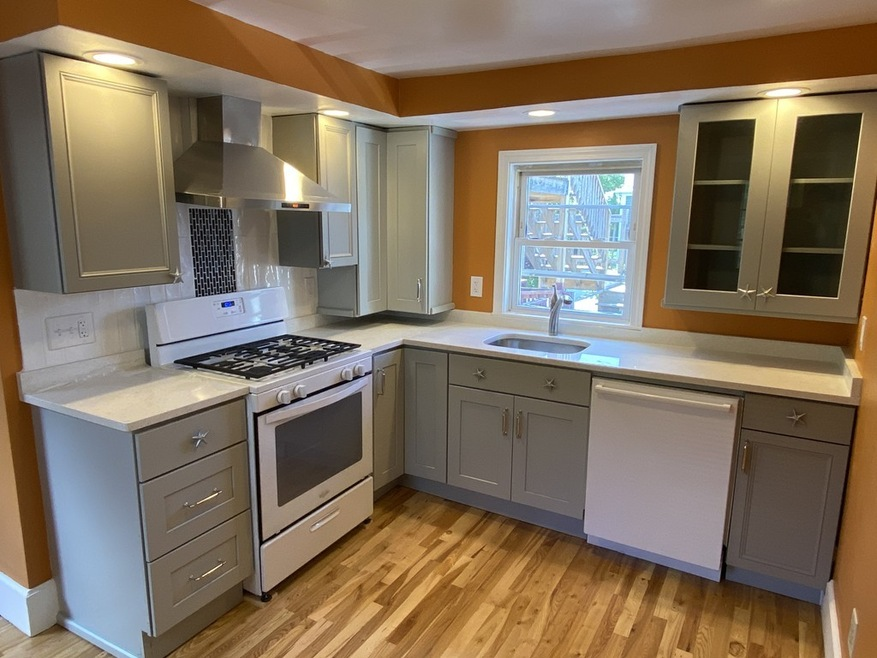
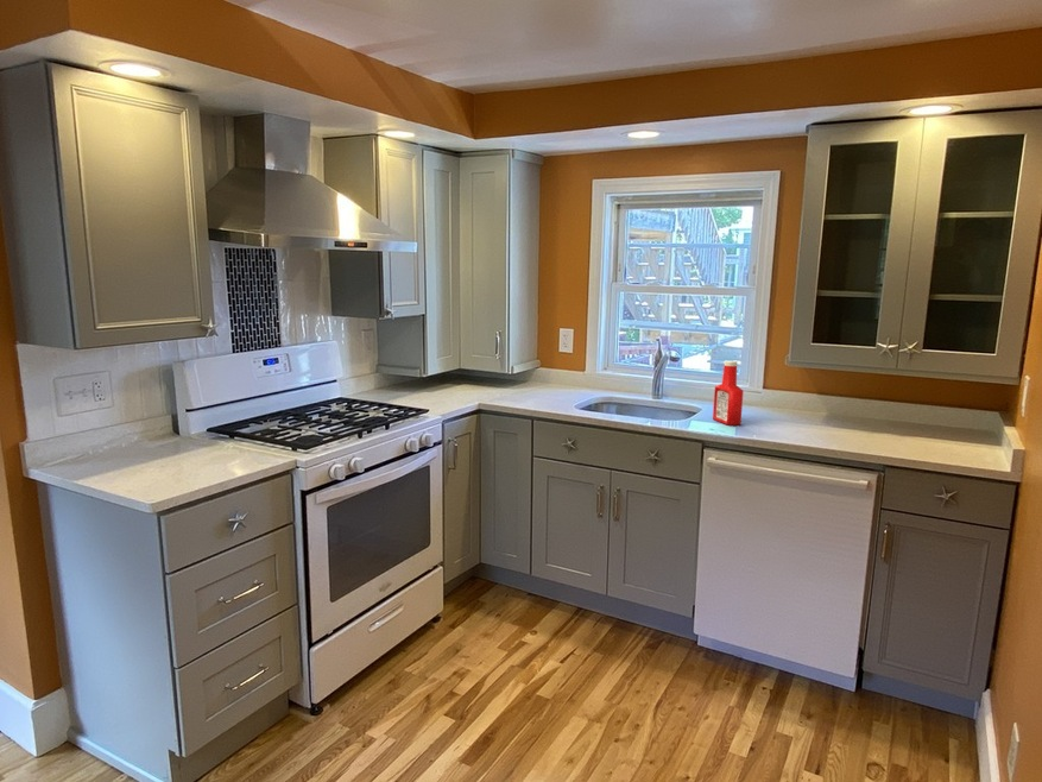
+ soap bottle (728, 391)
